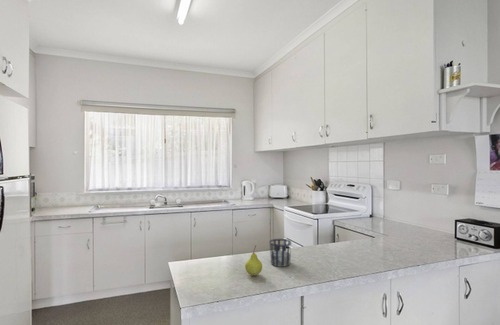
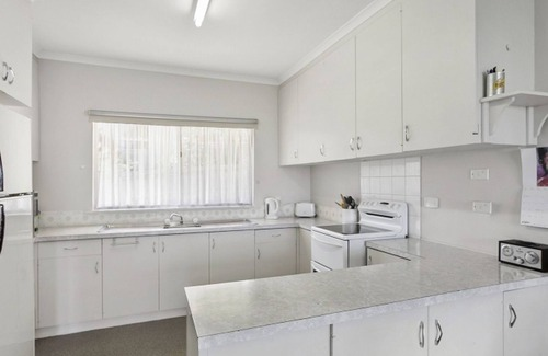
- fruit (253, 260)
- cup (280, 252)
